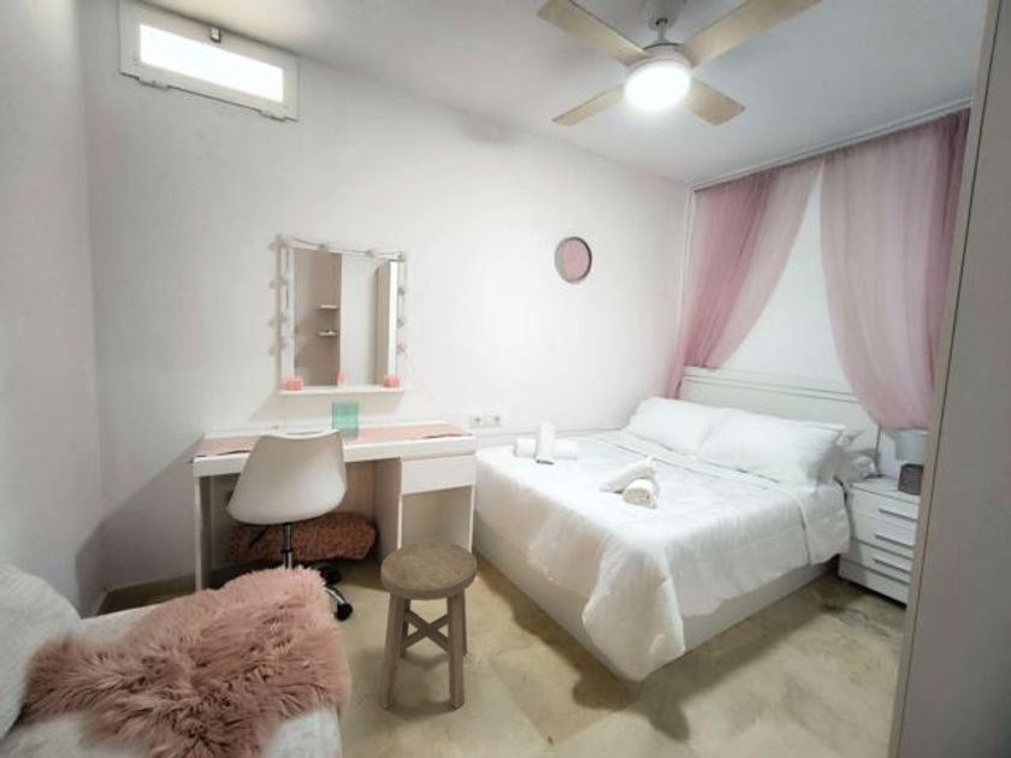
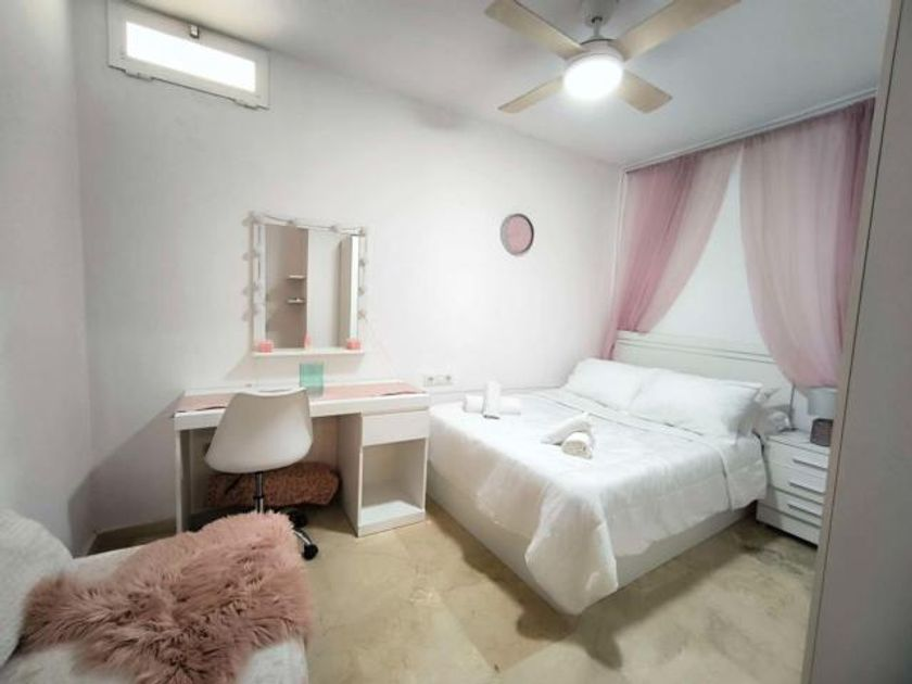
- stool (426, 621)
